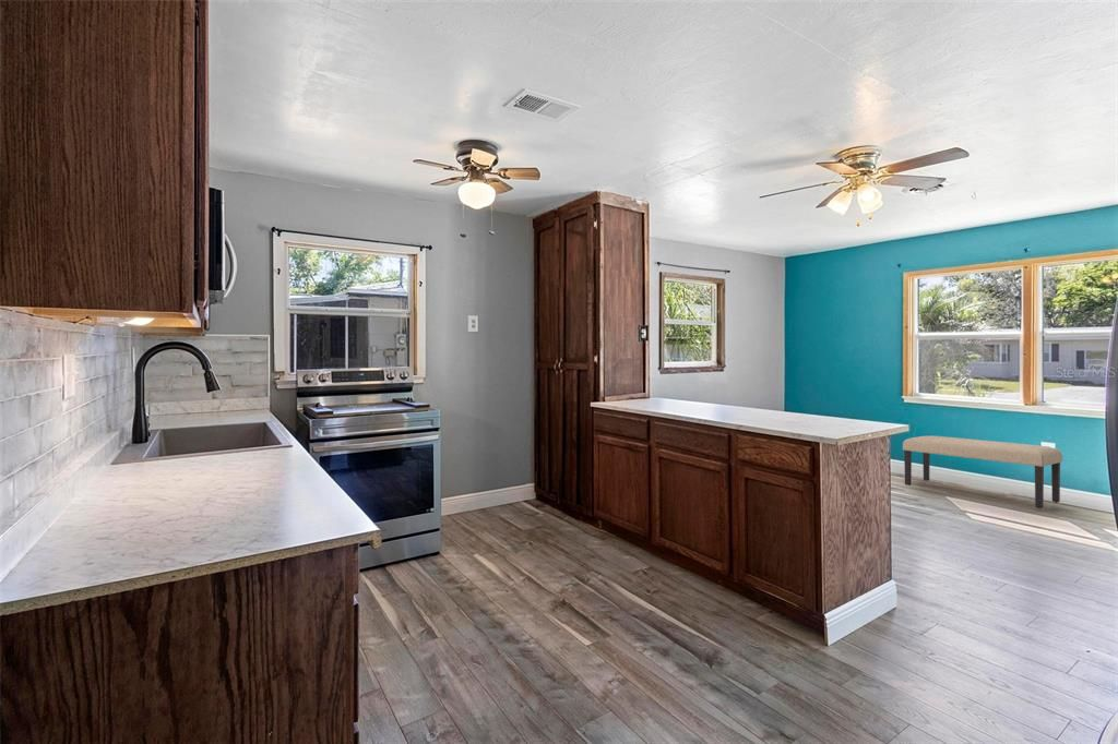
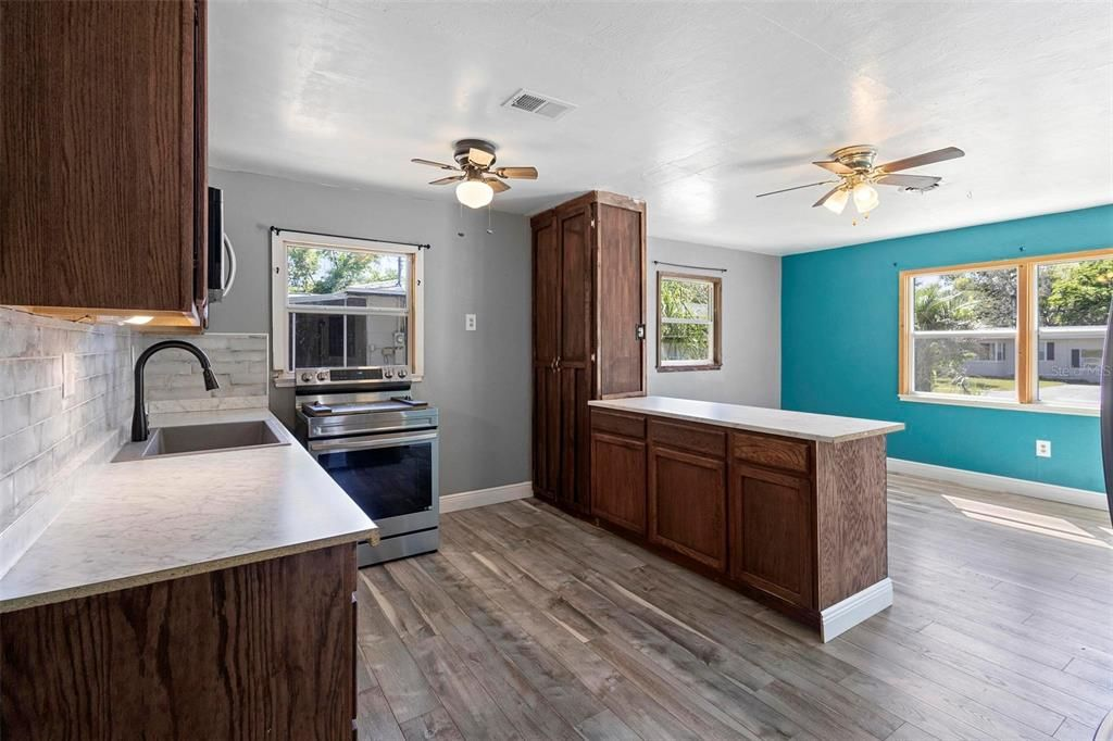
- bench (976, 458)
